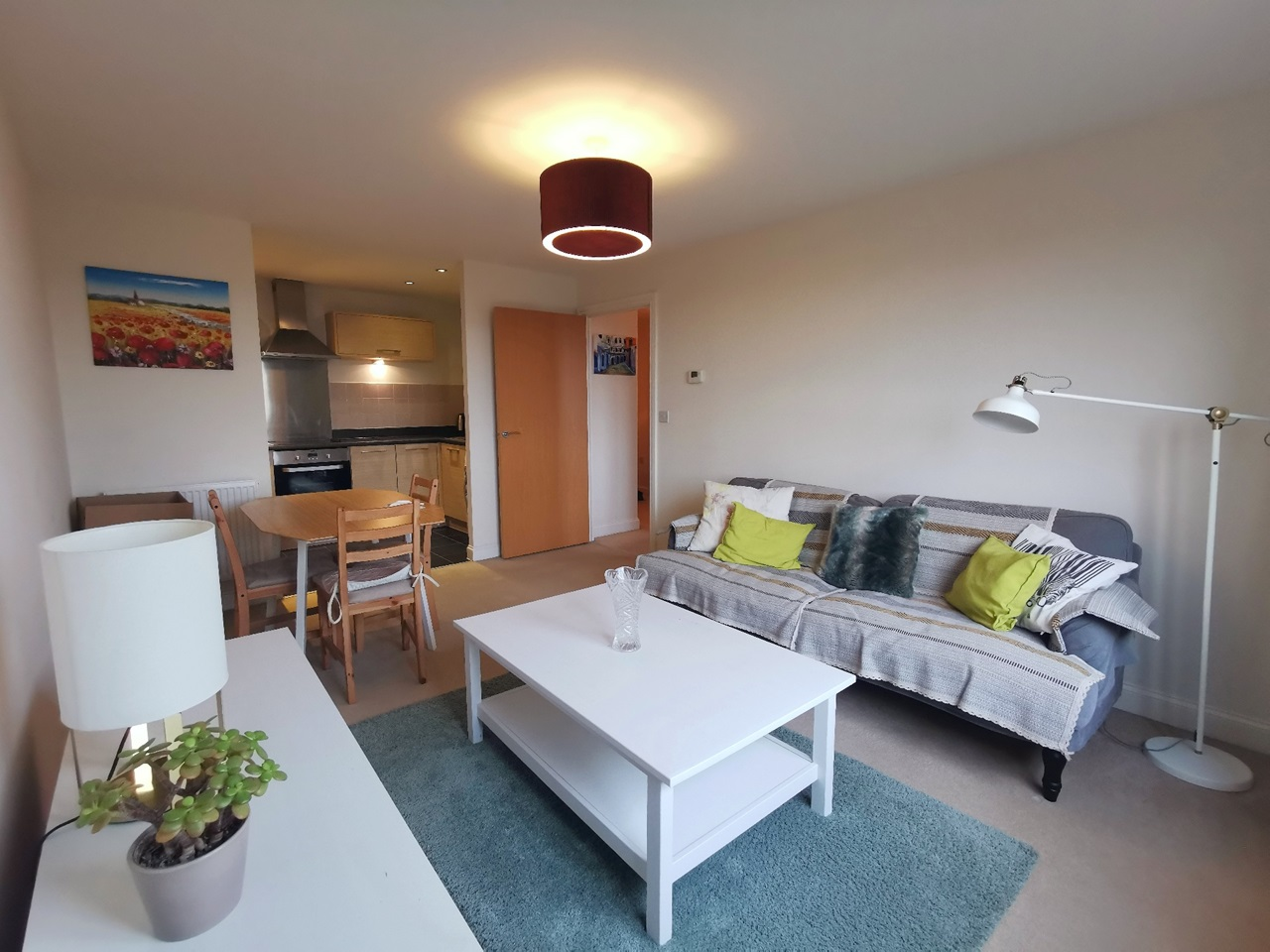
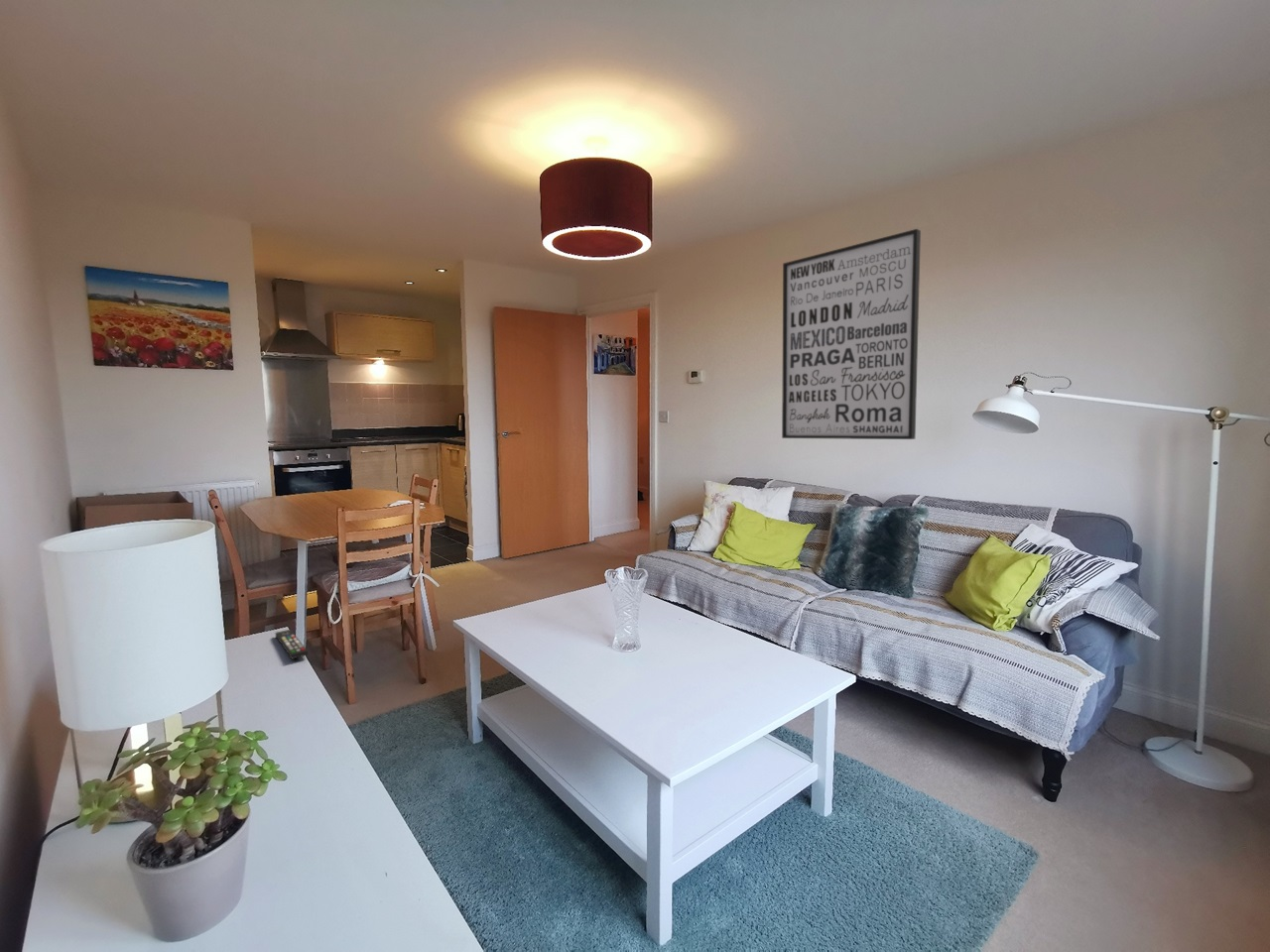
+ remote control (291, 643)
+ wall art (843, 344)
